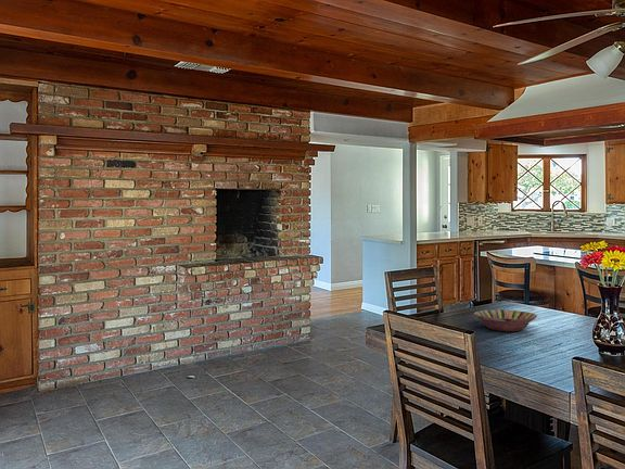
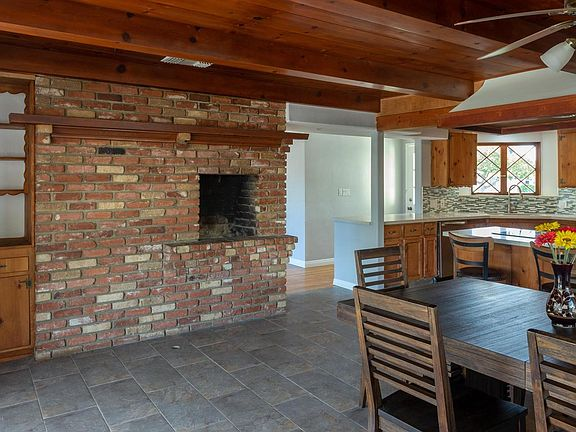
- serving bowl (505, 321)
